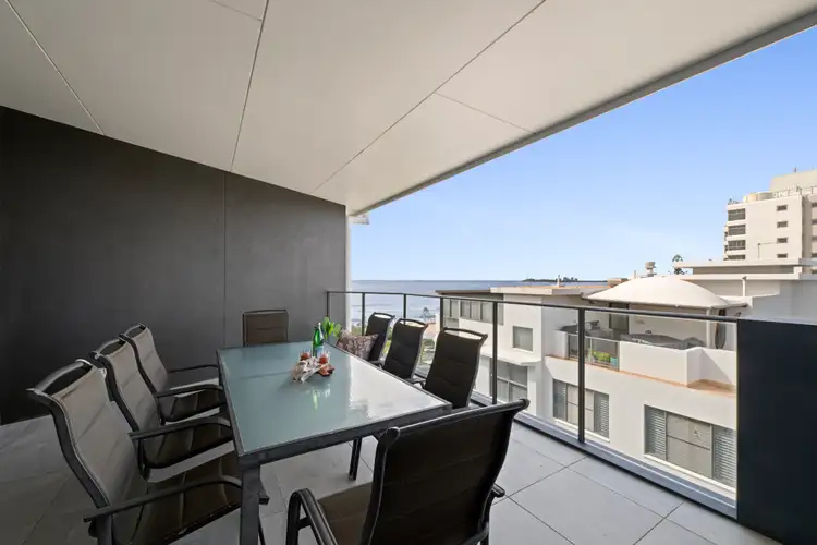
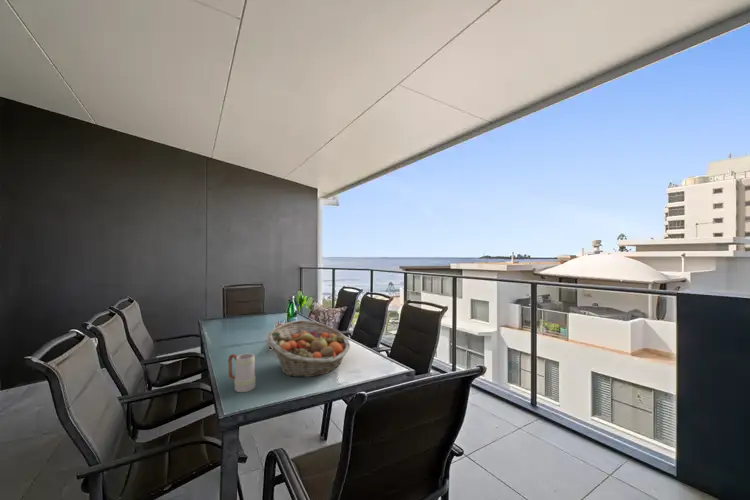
+ mug (241, 371)
+ fruit basket (310, 346)
